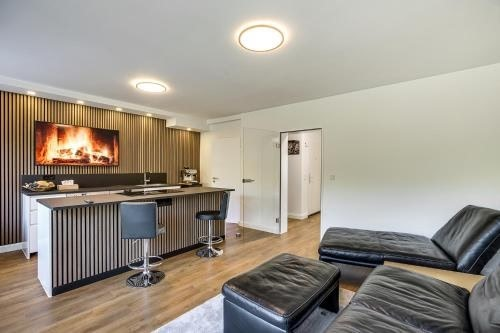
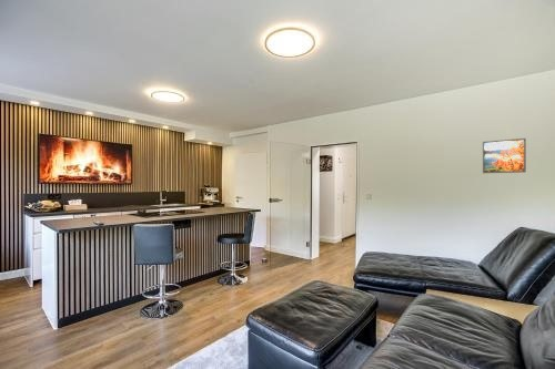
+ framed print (503, 156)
